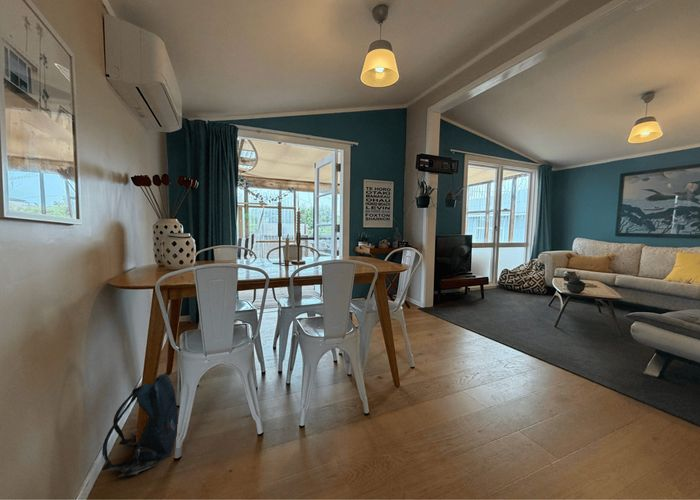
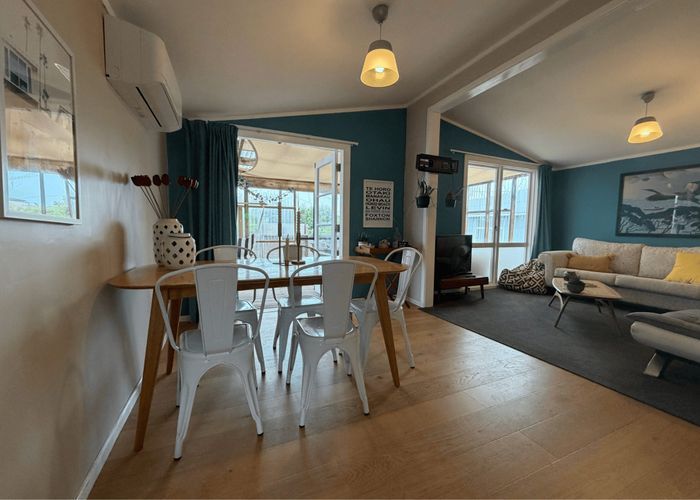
- backpack (146, 413)
